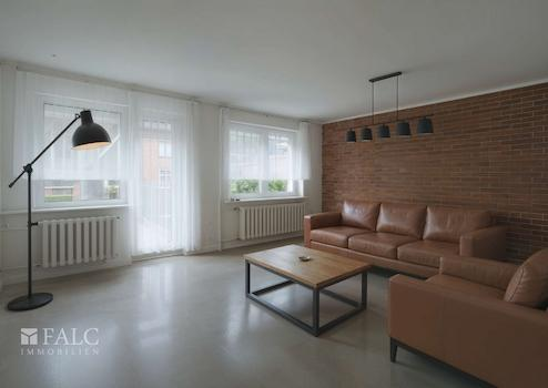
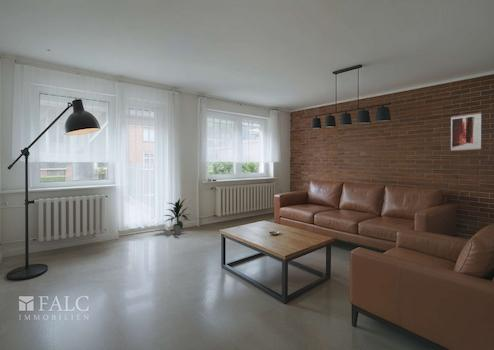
+ wall art (465, 132)
+ indoor plant (177, 216)
